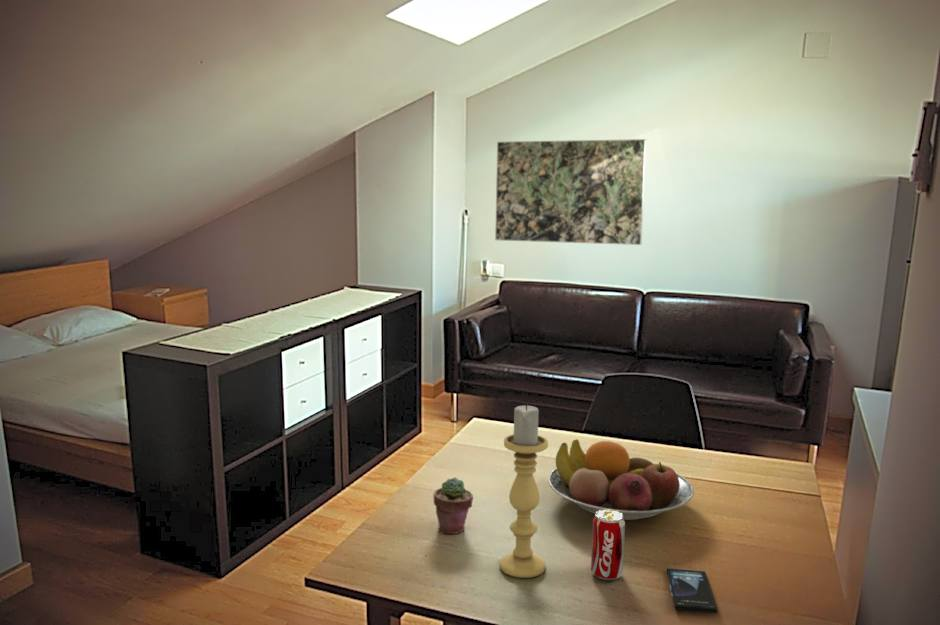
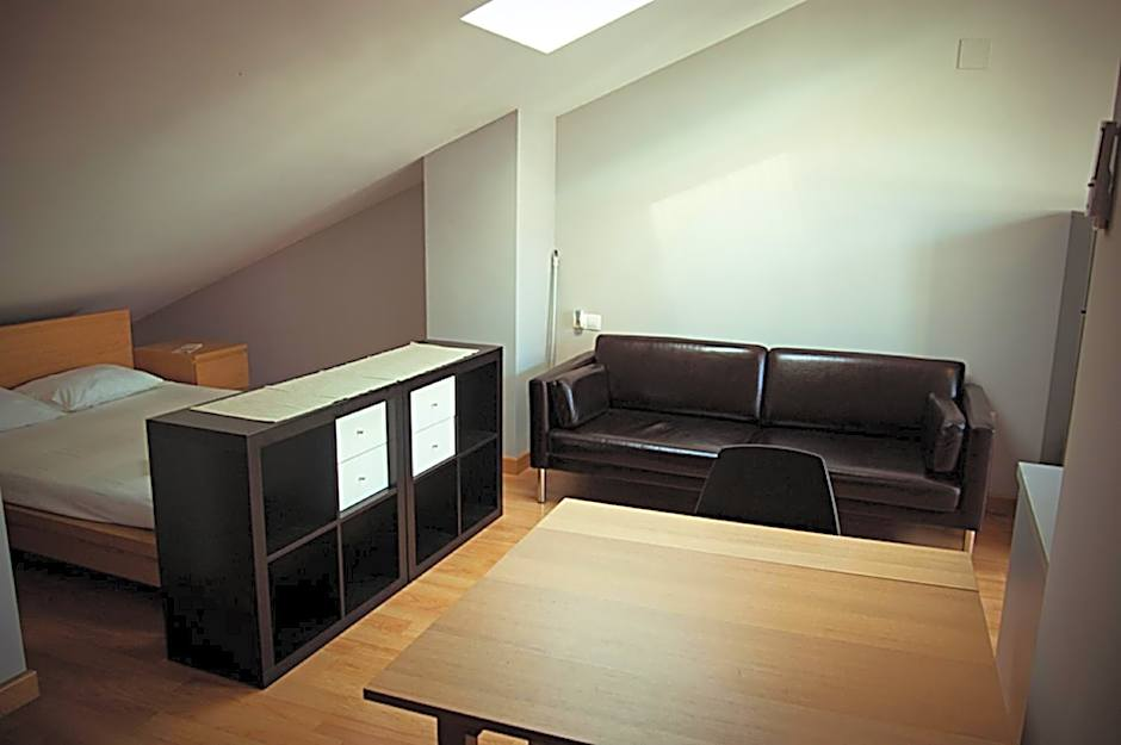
- potted succulent (452, 503)
- candle holder (524, 486)
- smartphone (690, 589)
- beverage can (607, 544)
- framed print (567, 192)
- fruit bowl (619, 476)
